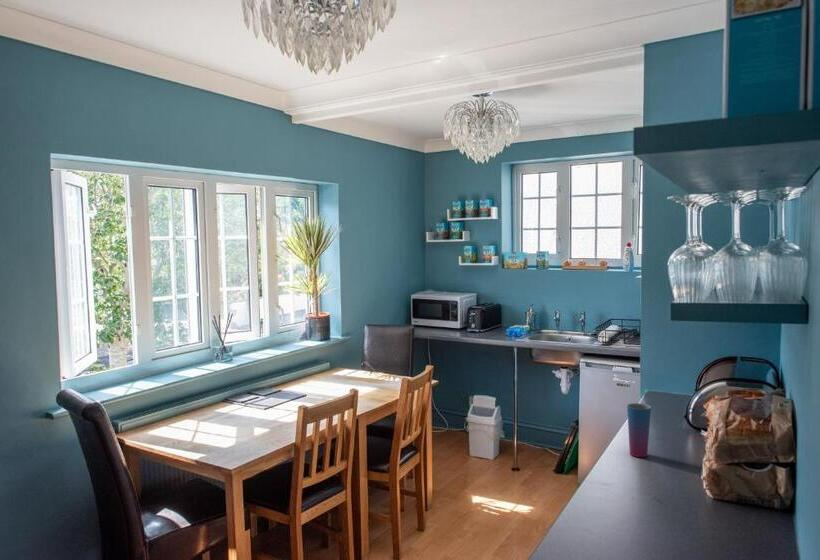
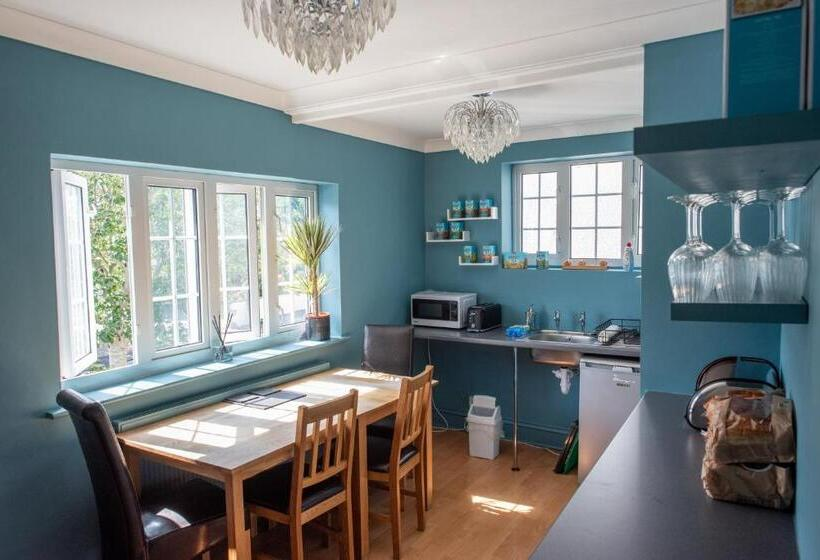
- cup (638, 430)
